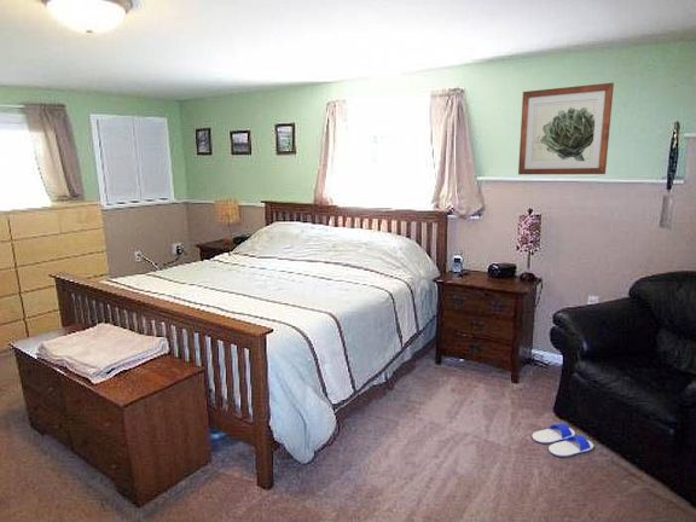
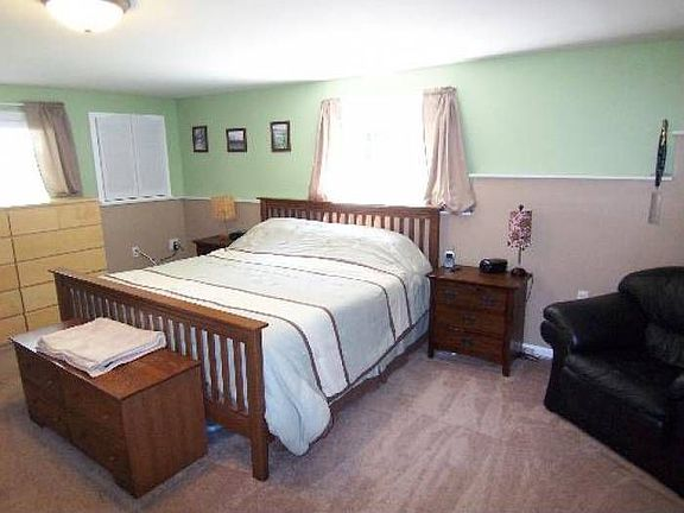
- wall art (563, 132)
- flip-flop (562, 436)
